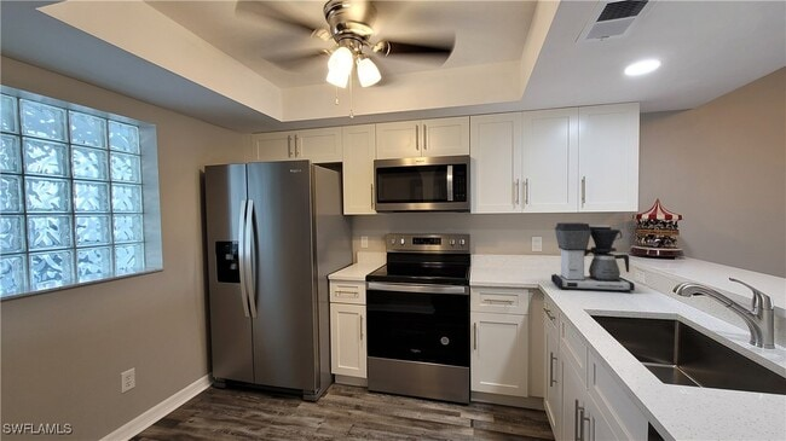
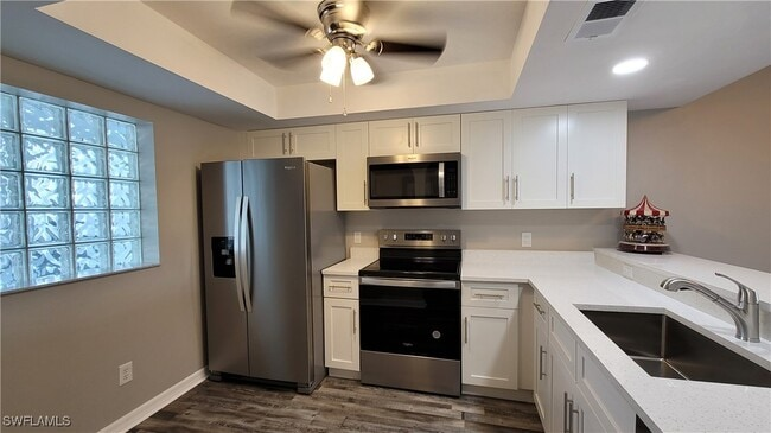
- coffee maker (591, 253)
